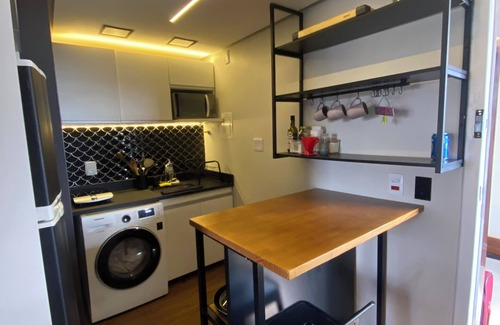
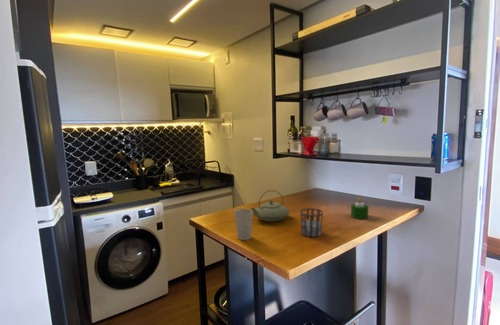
+ teapot (269, 204)
+ cup (243, 223)
+ cup (311, 222)
+ candle (359, 206)
